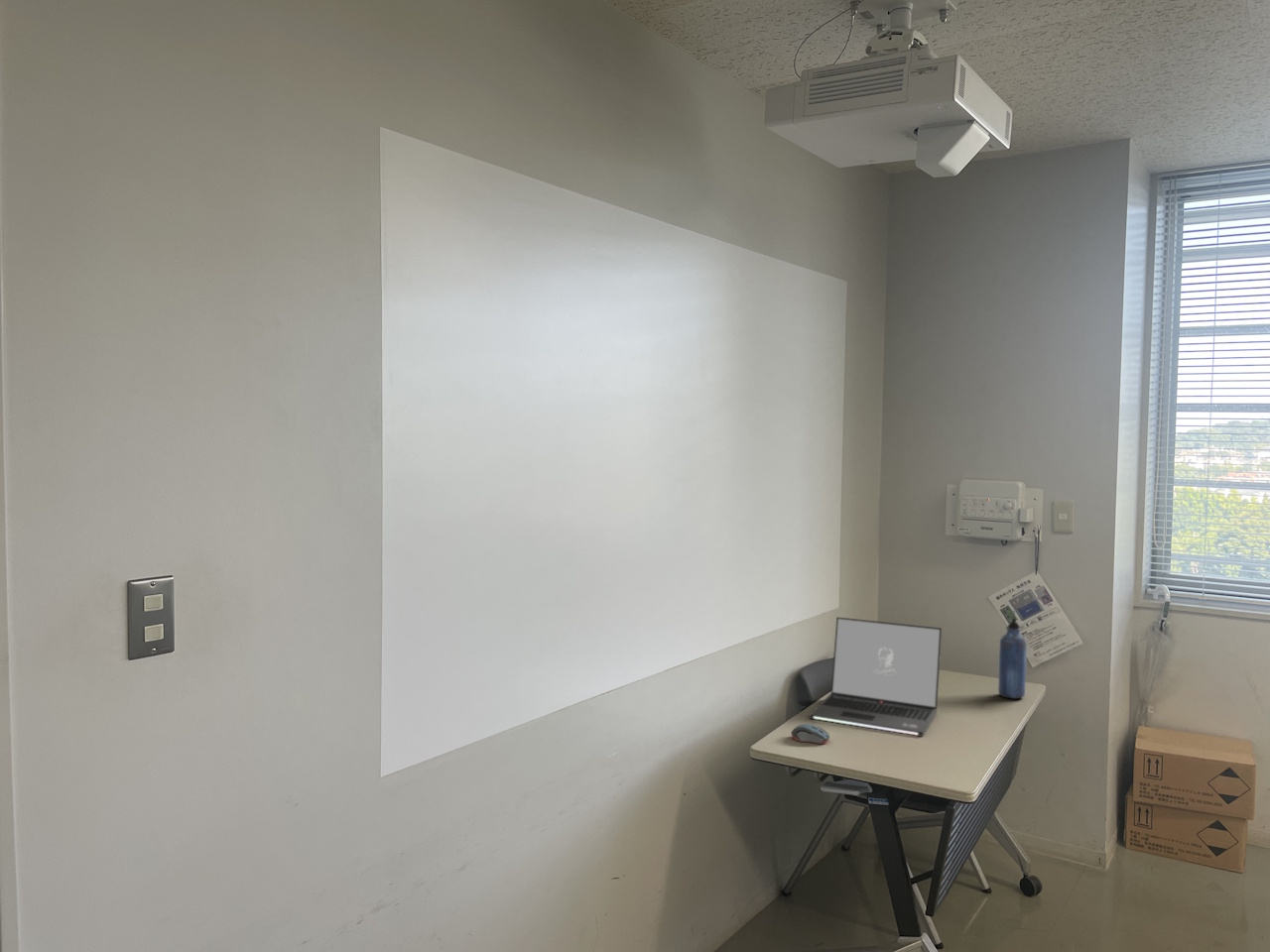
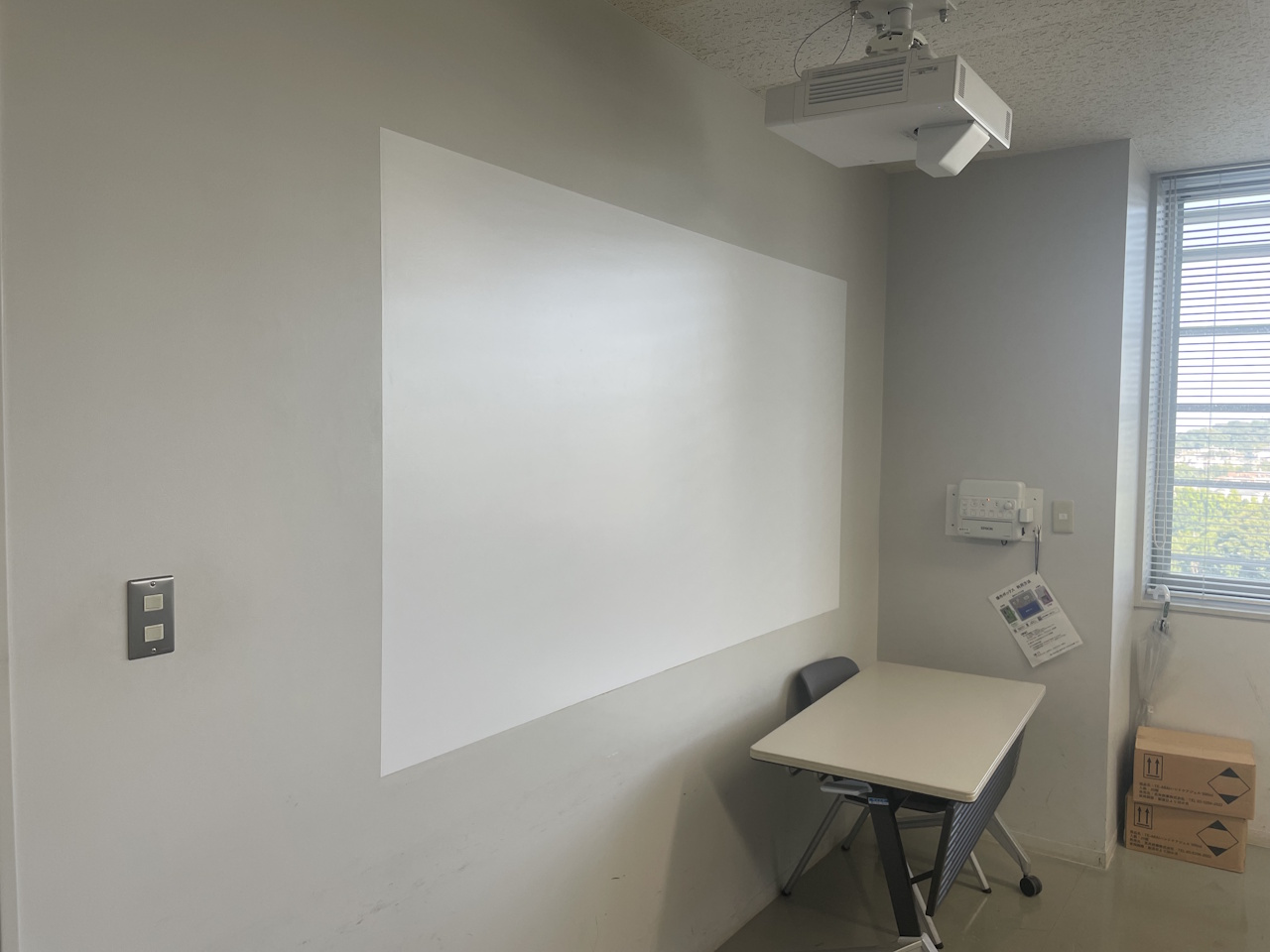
- water bottle (1012, 656)
- computer mouse (810, 732)
- laptop (876, 672)
